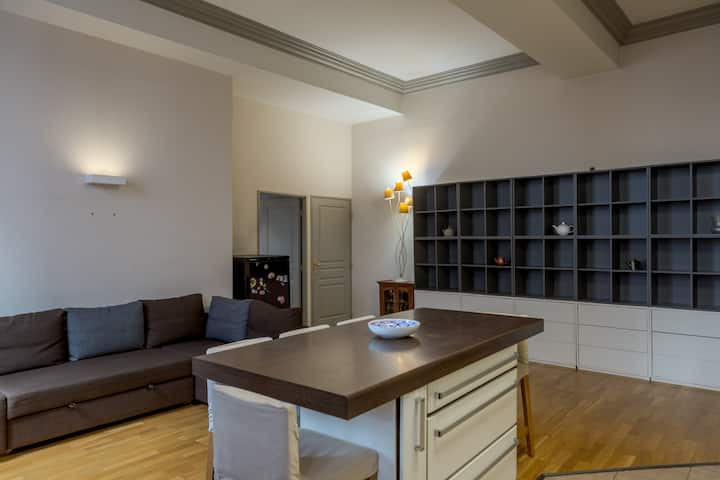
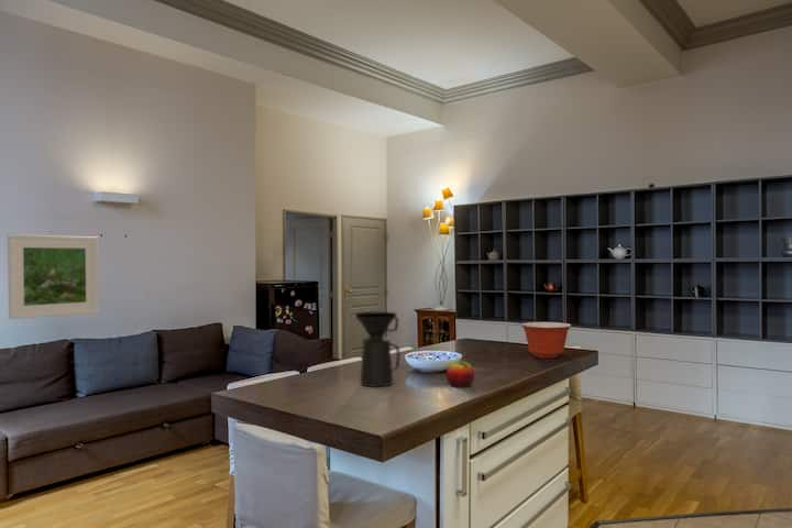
+ fruit (460, 373)
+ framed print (55, 275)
+ coffee maker (376, 349)
+ mixing bowl (546, 340)
